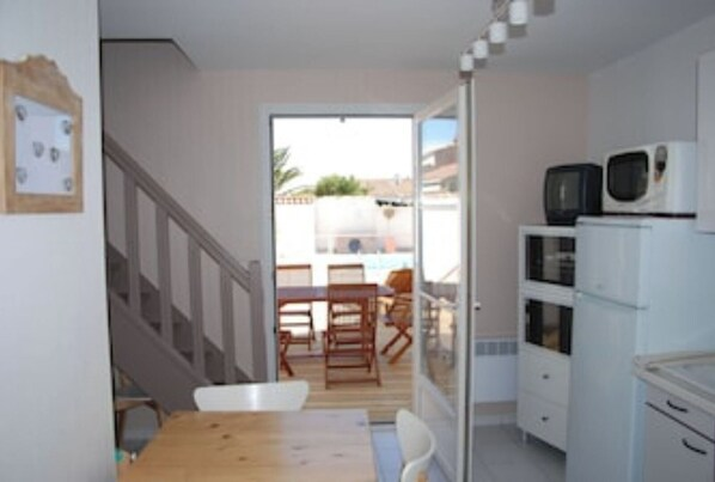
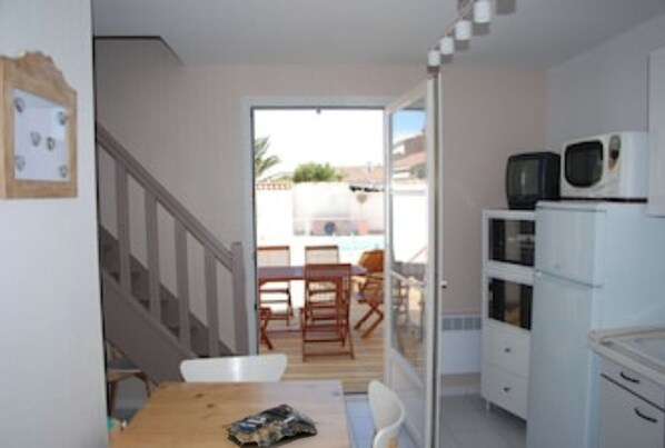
+ magazine (271, 425)
